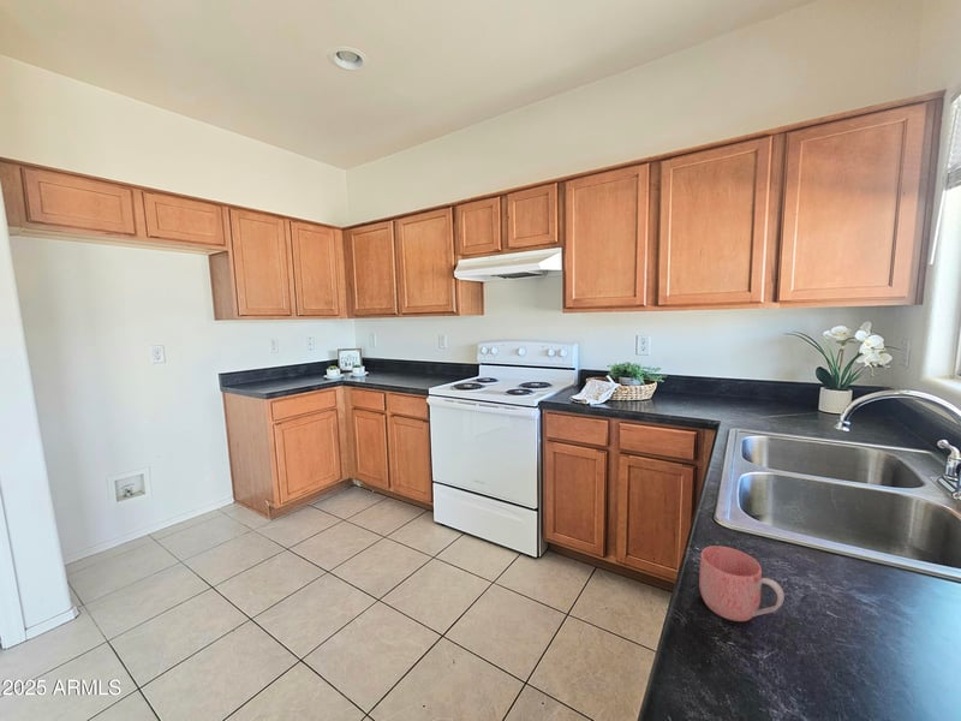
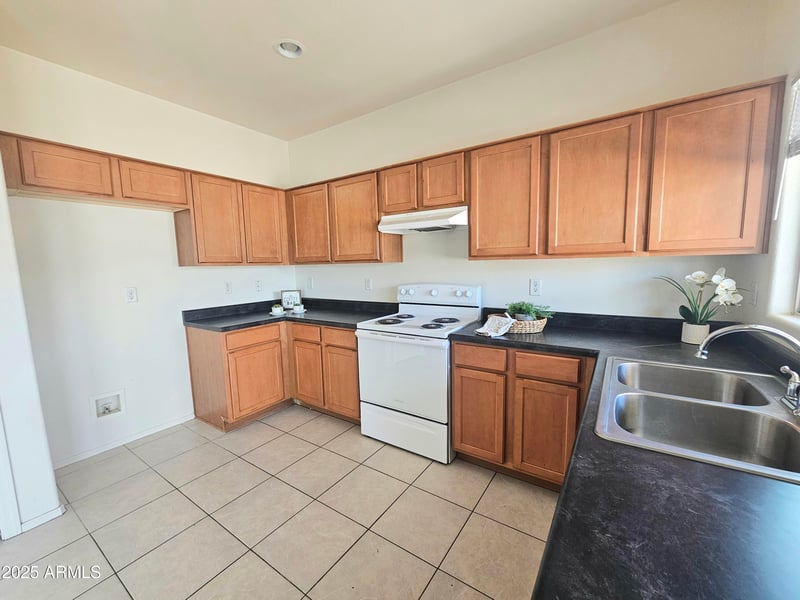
- mug (739, 589)
